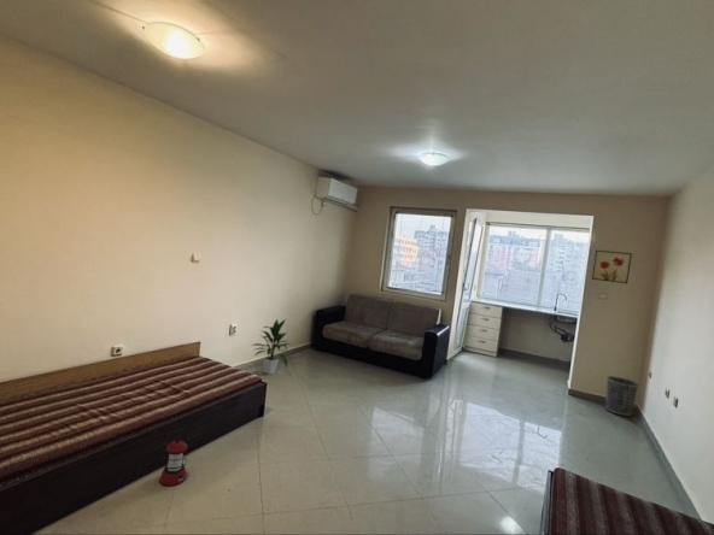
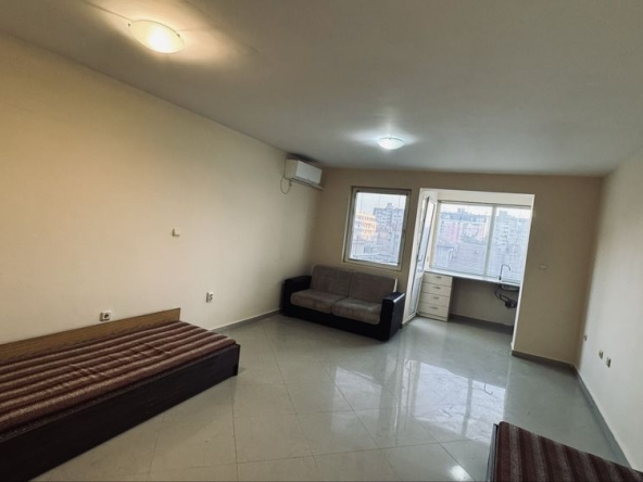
- wastebasket (620, 395)
- lantern (176, 453)
- indoor plant (273, 346)
- wall art (610, 266)
